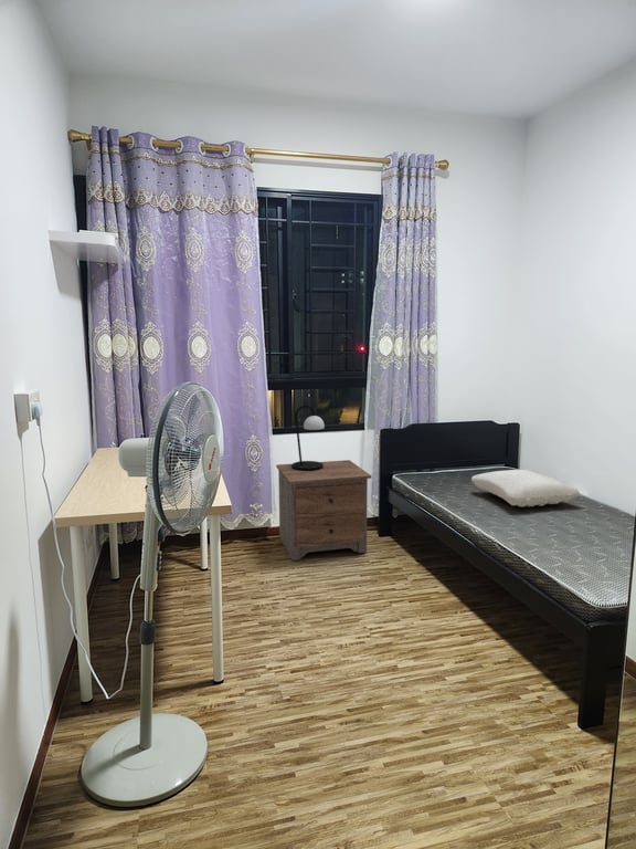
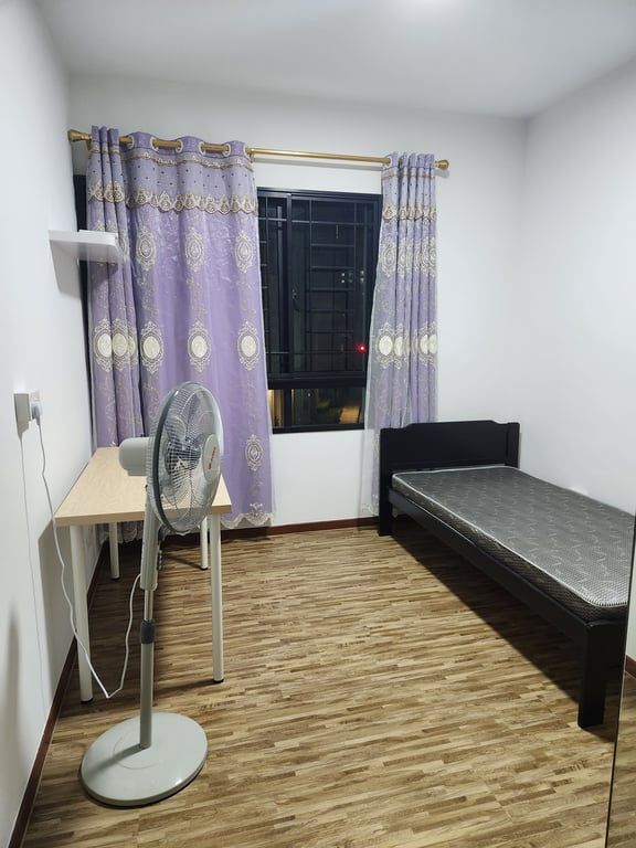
- pillow (522, 486)
- nightstand (321, 509)
- table lamp (308, 429)
